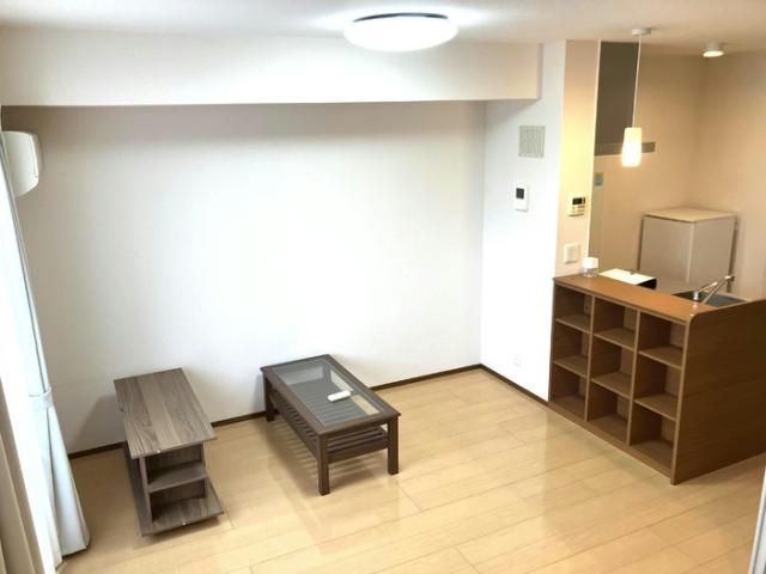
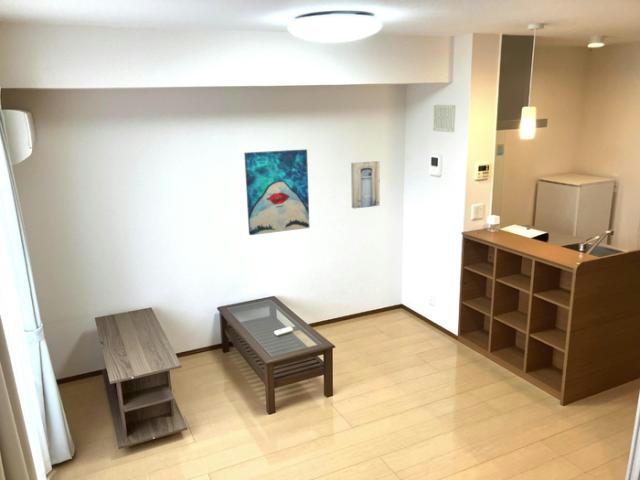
+ wall art (278, 191)
+ wall art (365, 184)
